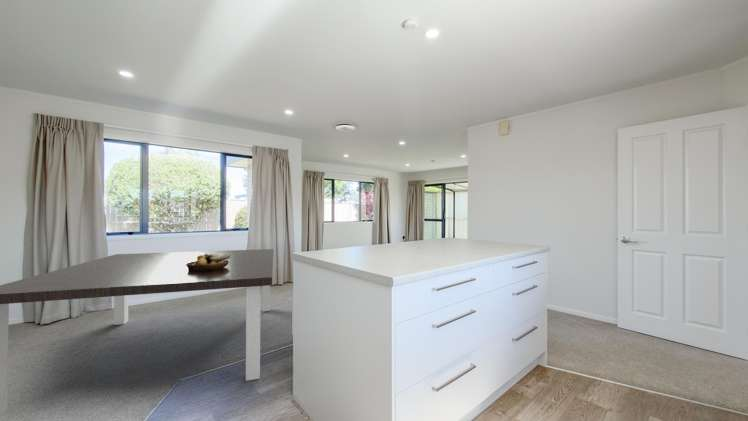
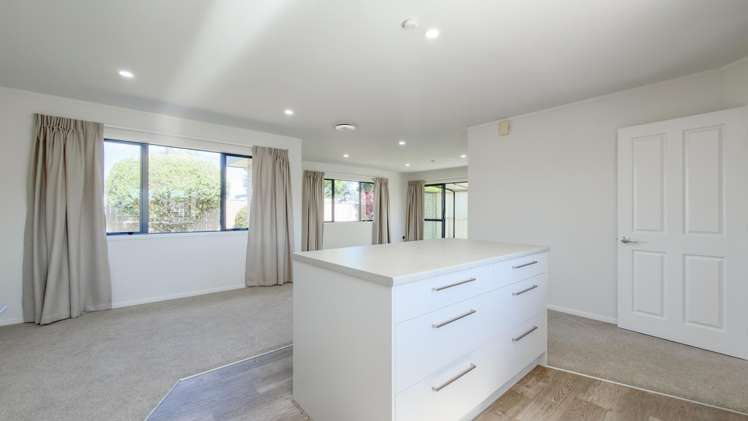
- dining table (177, 291)
- fruit bowl (208, 260)
